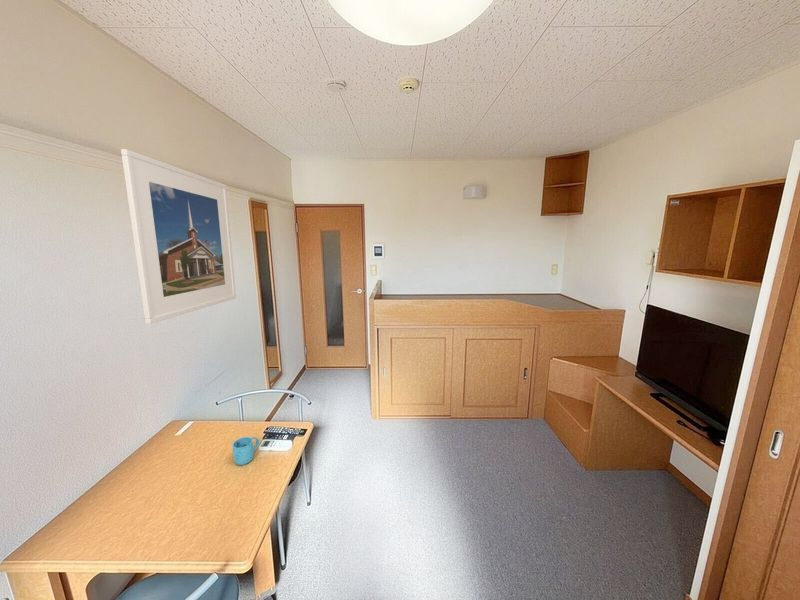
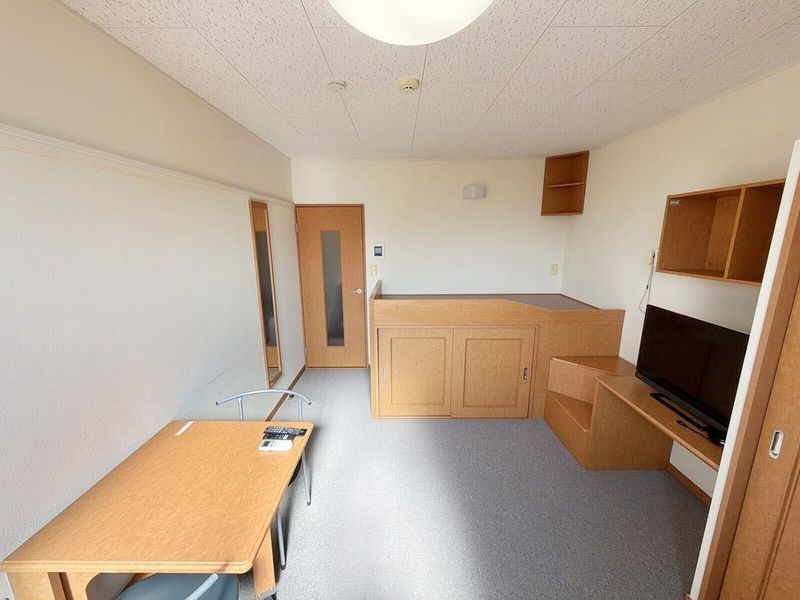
- mug (246, 448)
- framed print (192, 242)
